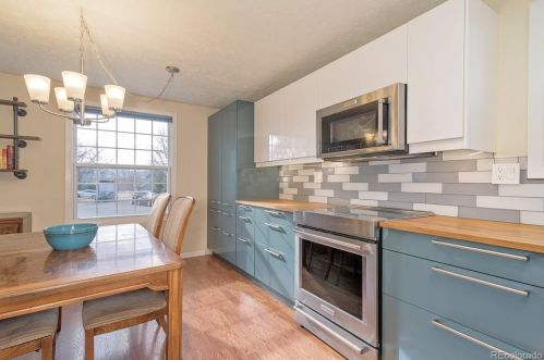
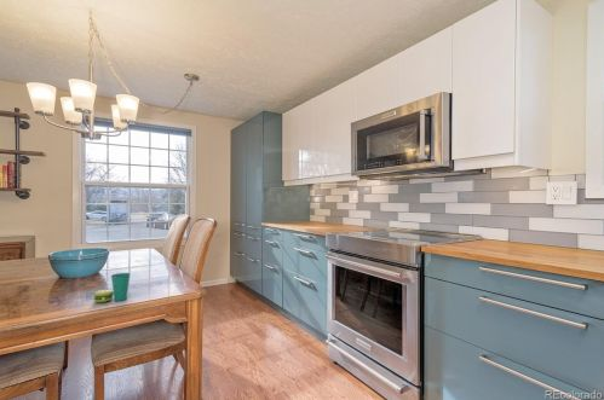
+ cup (113, 288)
